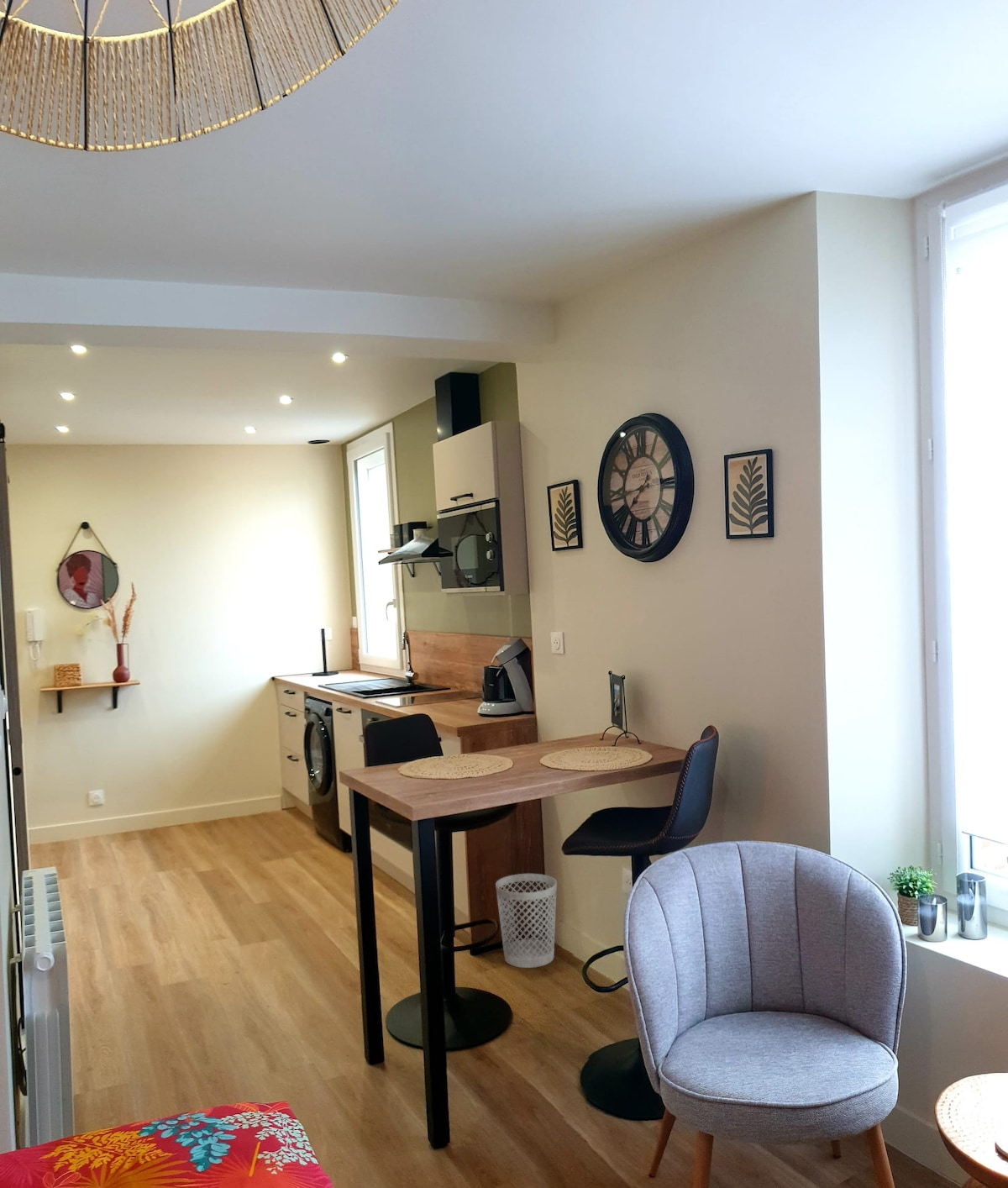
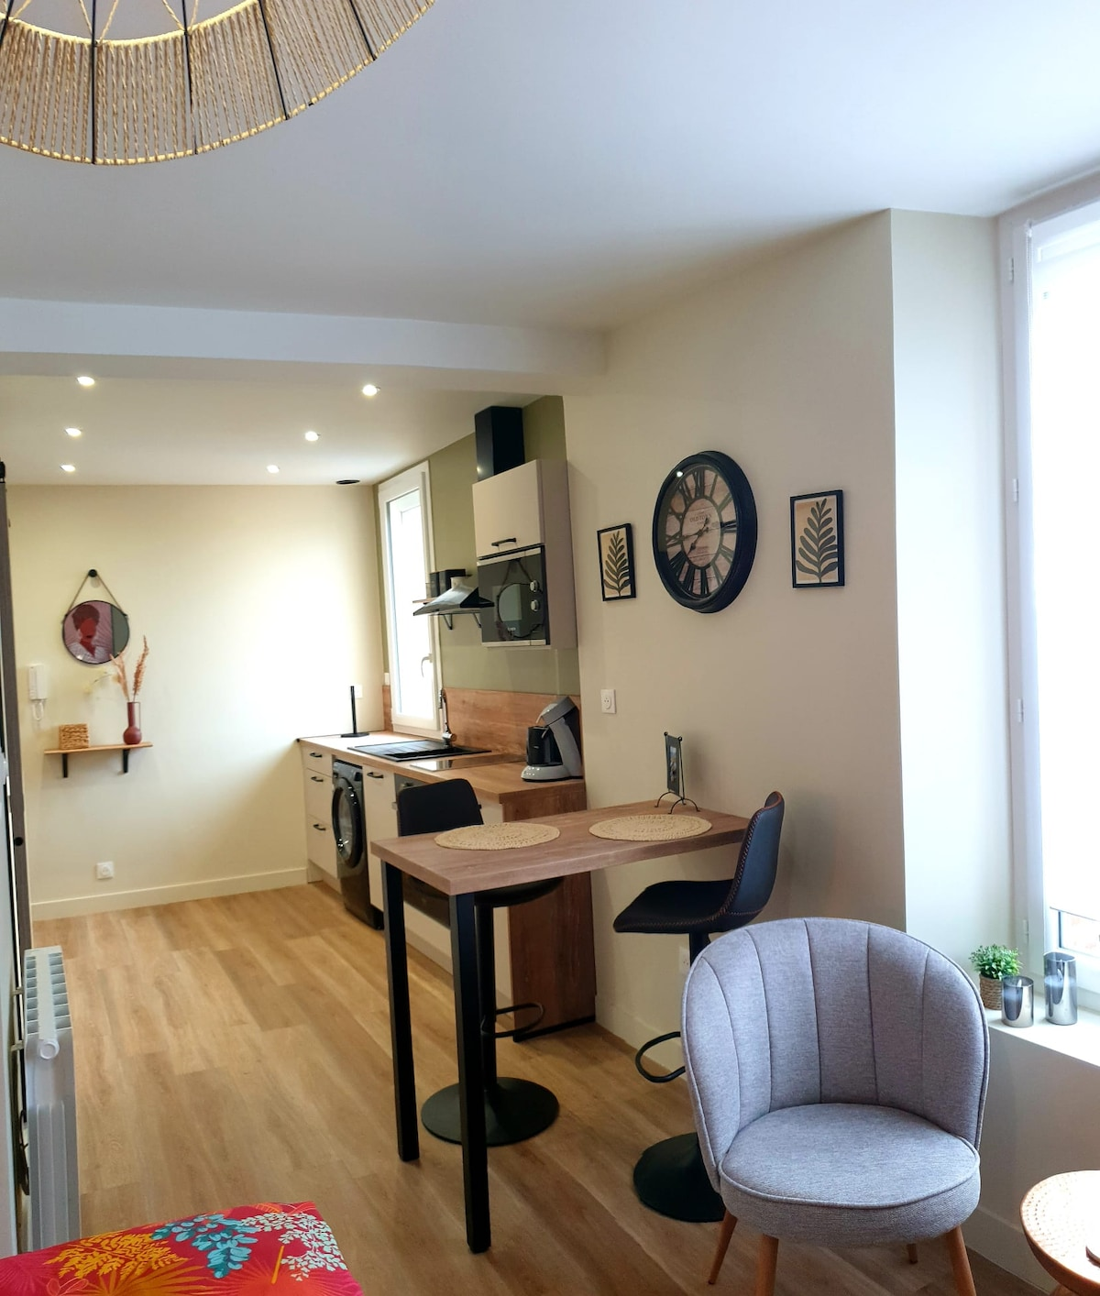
- wastebasket (528, 920)
